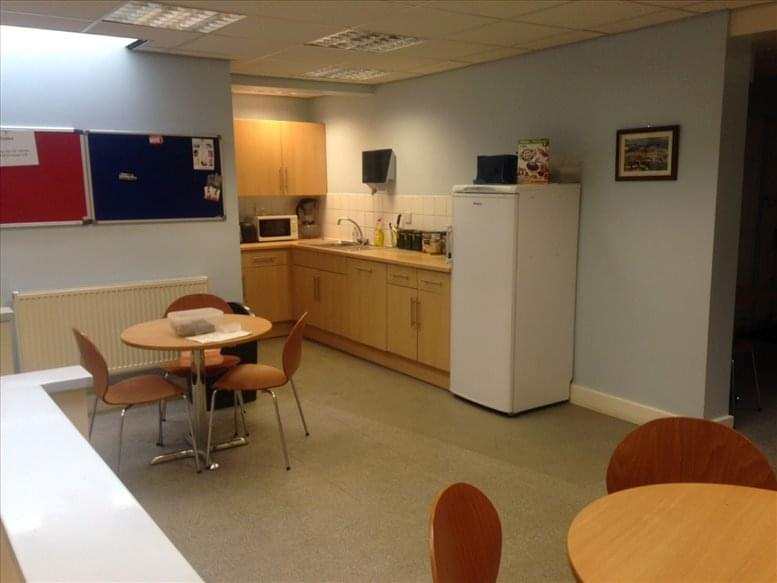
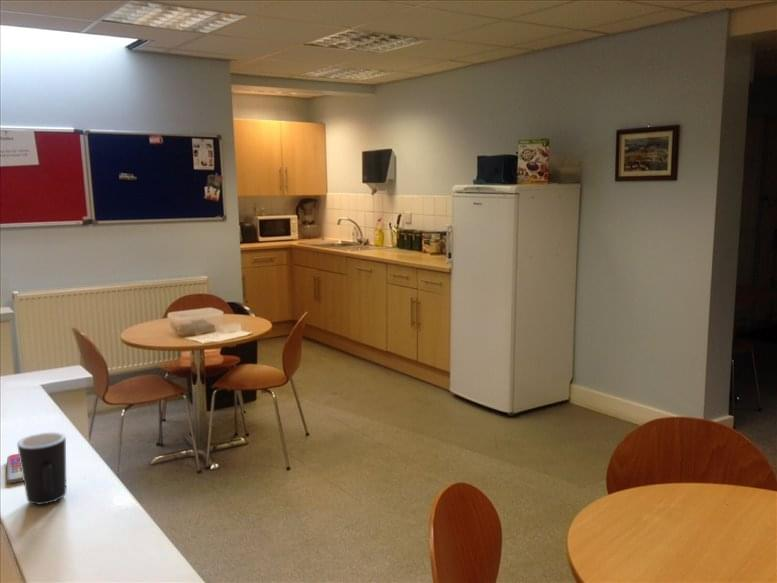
+ mug (45, 471)
+ smartphone (21, 468)
